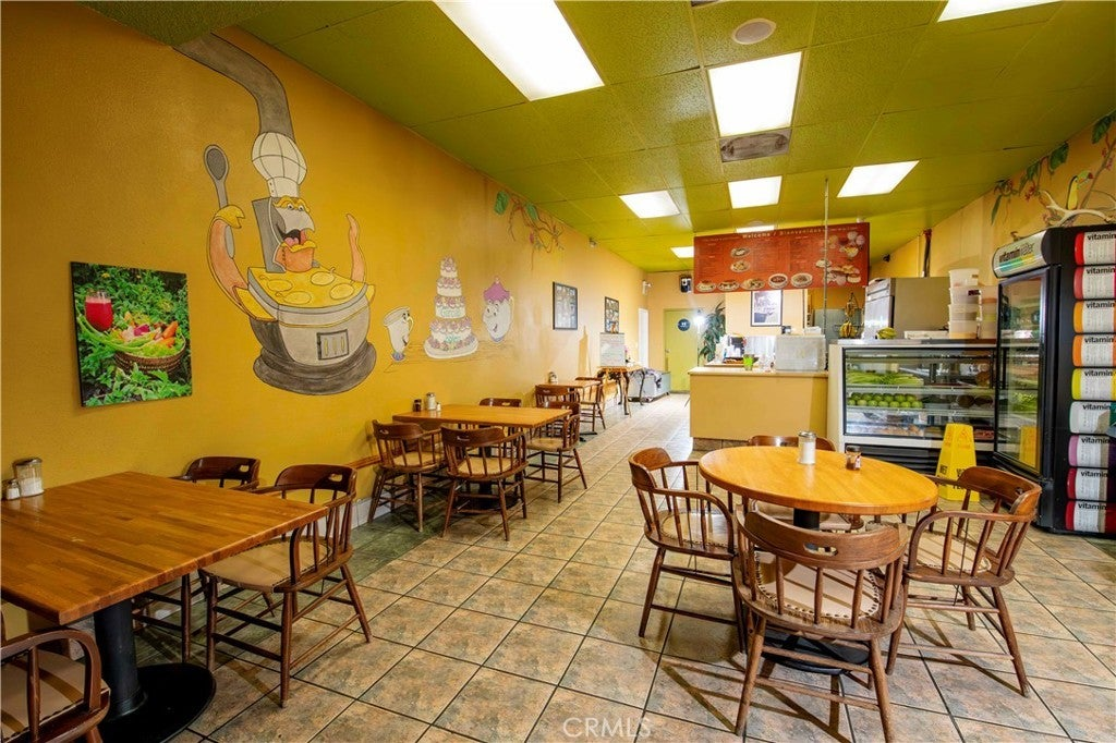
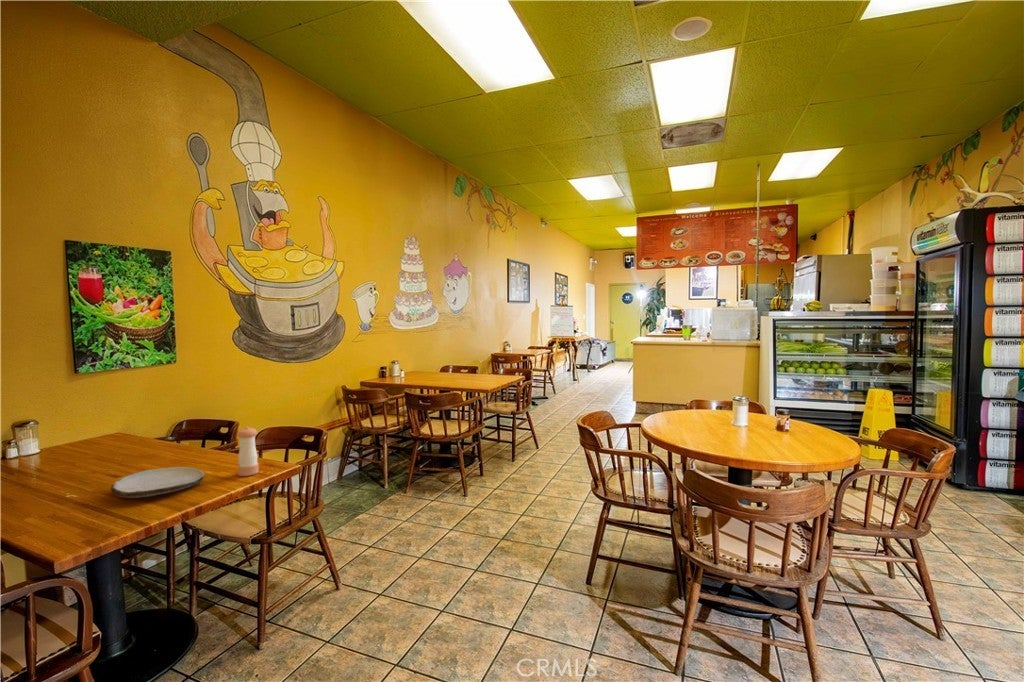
+ pepper shaker (247, 450)
+ plate (160, 482)
